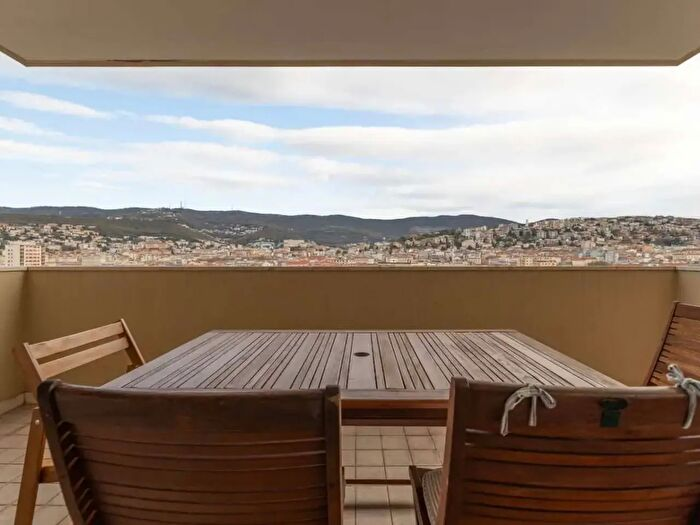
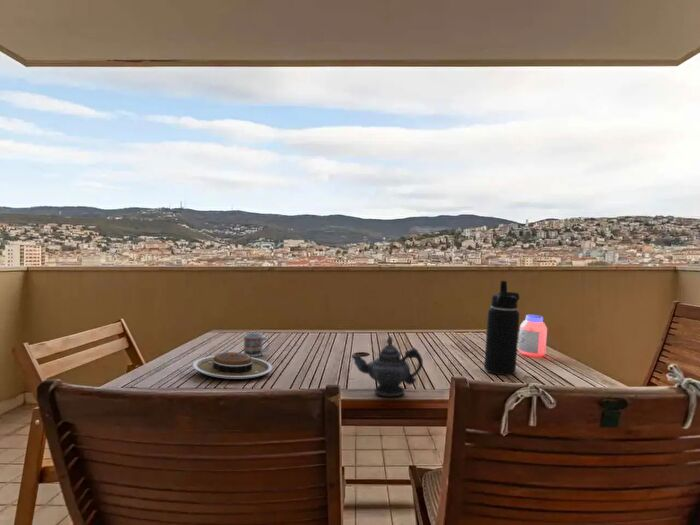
+ water bottle (503, 327)
+ cup (256, 344)
+ plate (232, 363)
+ jar (532, 334)
+ teapot (386, 364)
